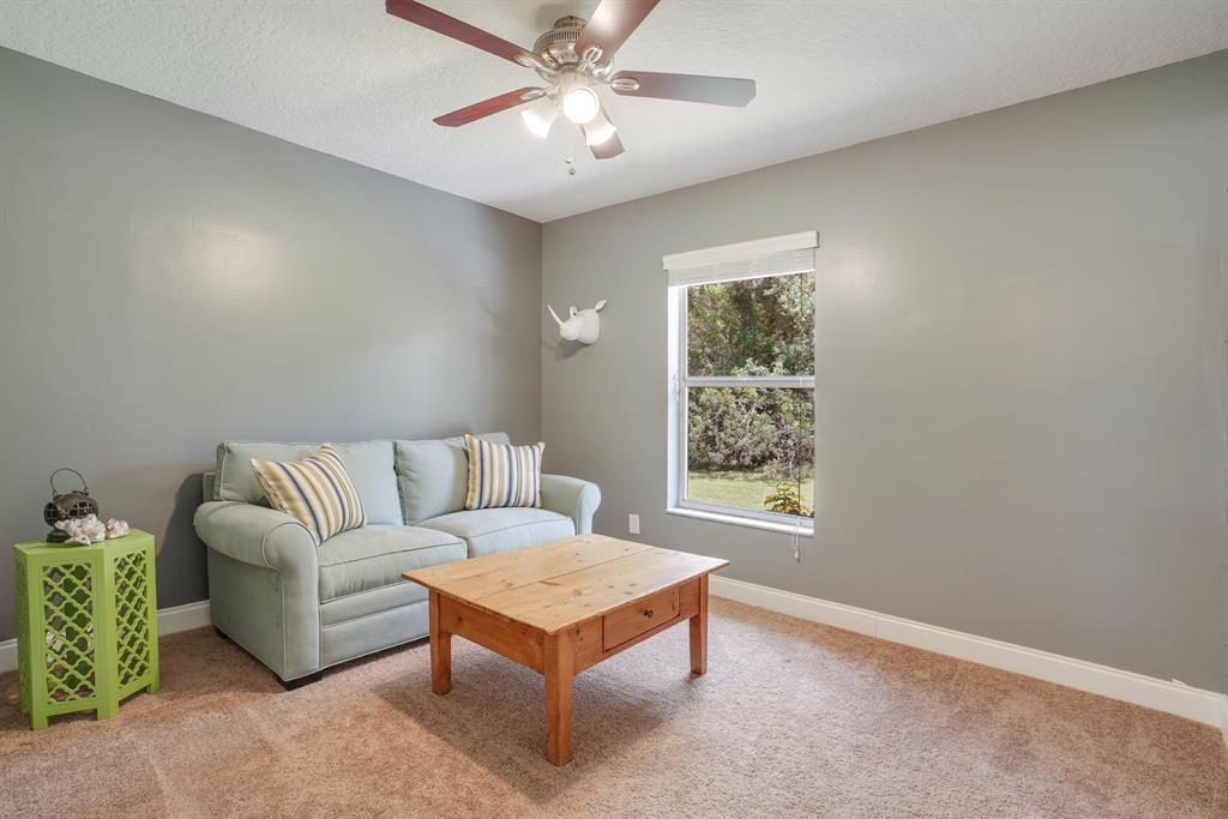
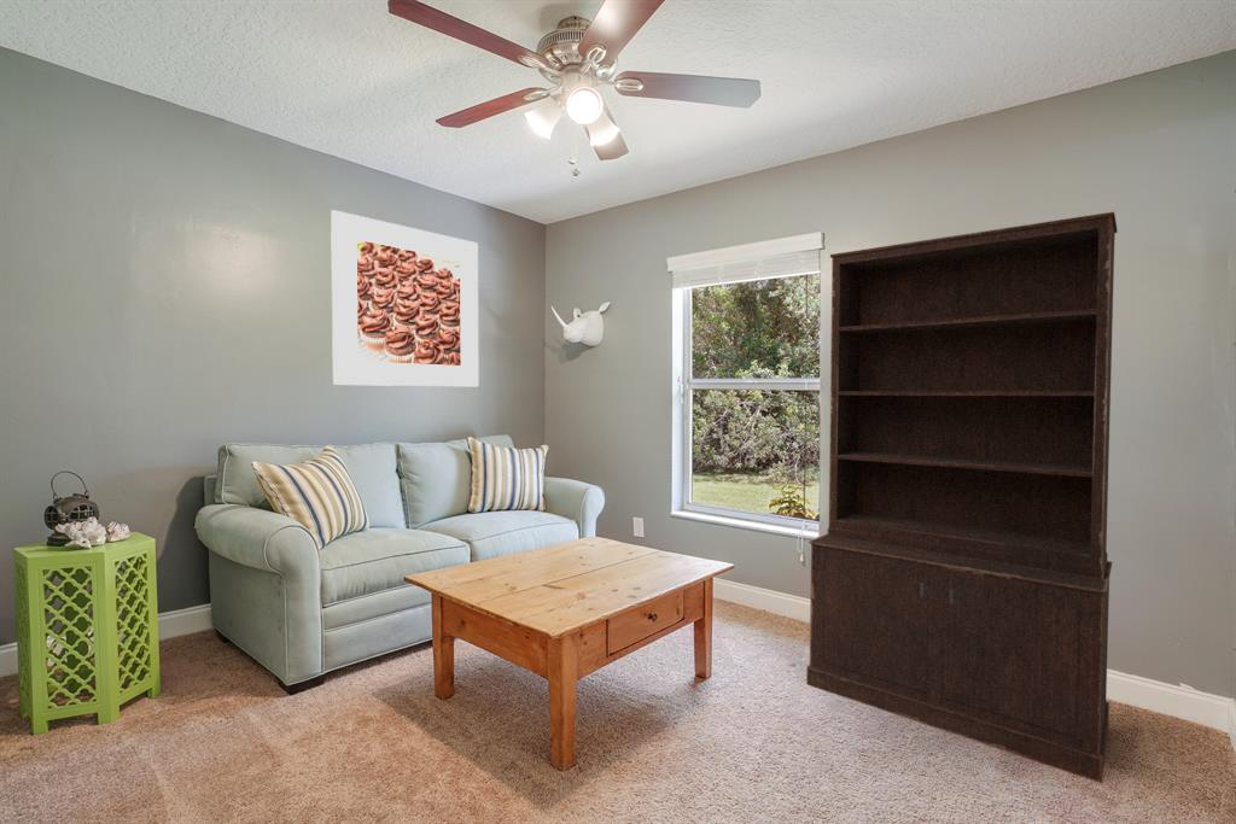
+ bookcase (952, 474)
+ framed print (412, 306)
